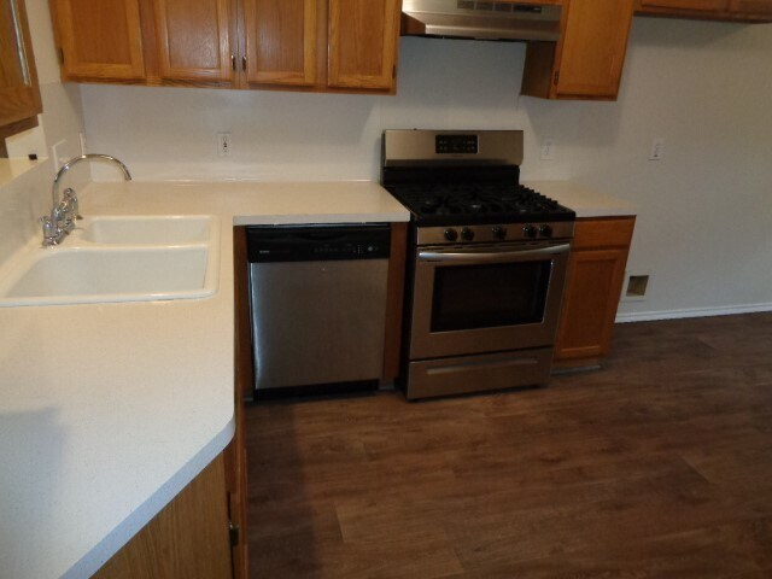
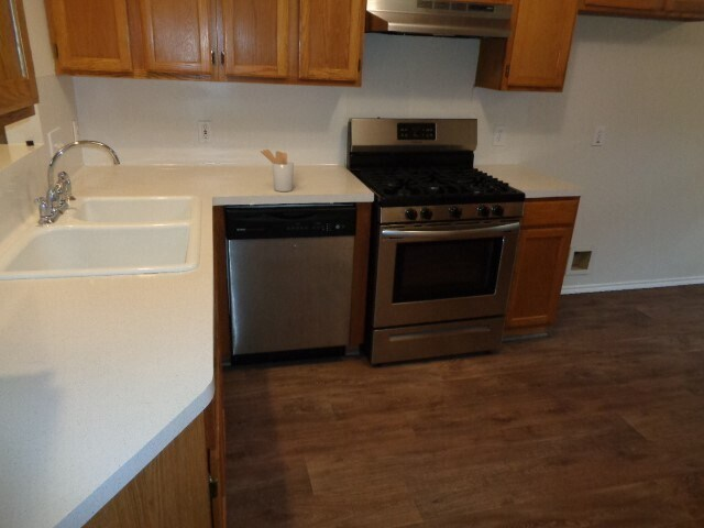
+ utensil holder (277, 168)
